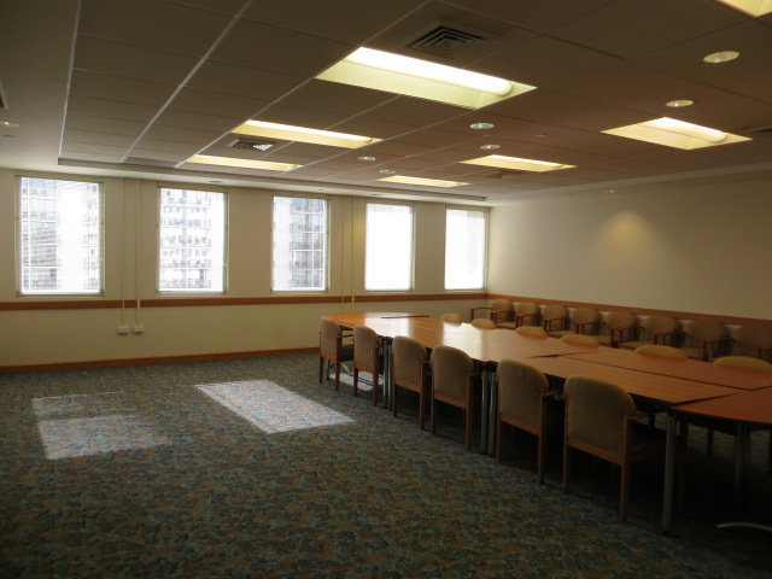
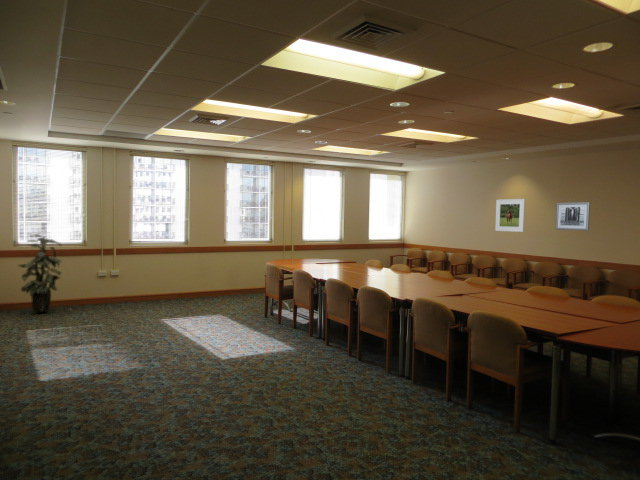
+ indoor plant (39, 273)
+ wall art (572, 216)
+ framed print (509, 215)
